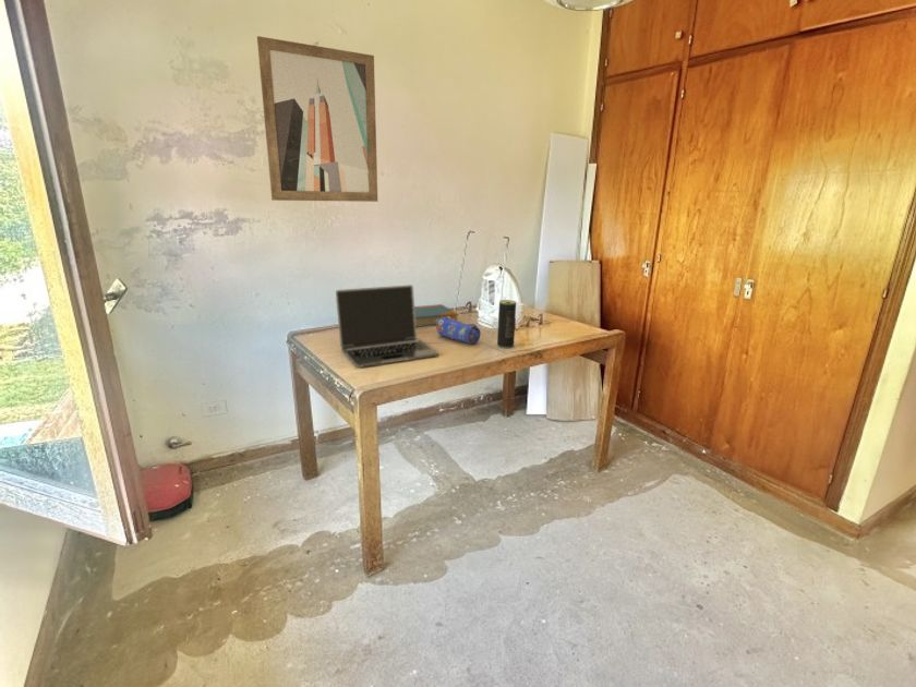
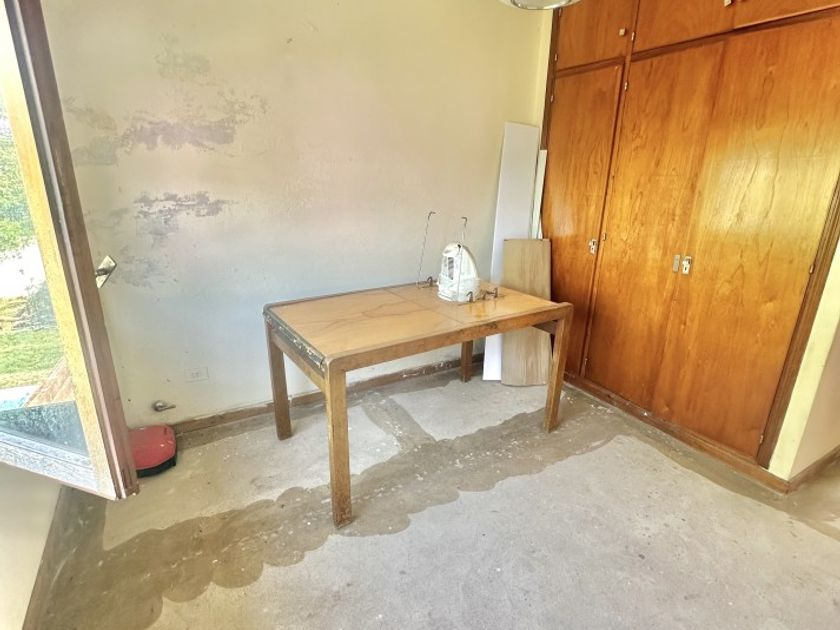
- beverage can (506, 323)
- pencil case (457, 329)
- laptop (386, 323)
- wall art (323, 126)
- book (417, 315)
